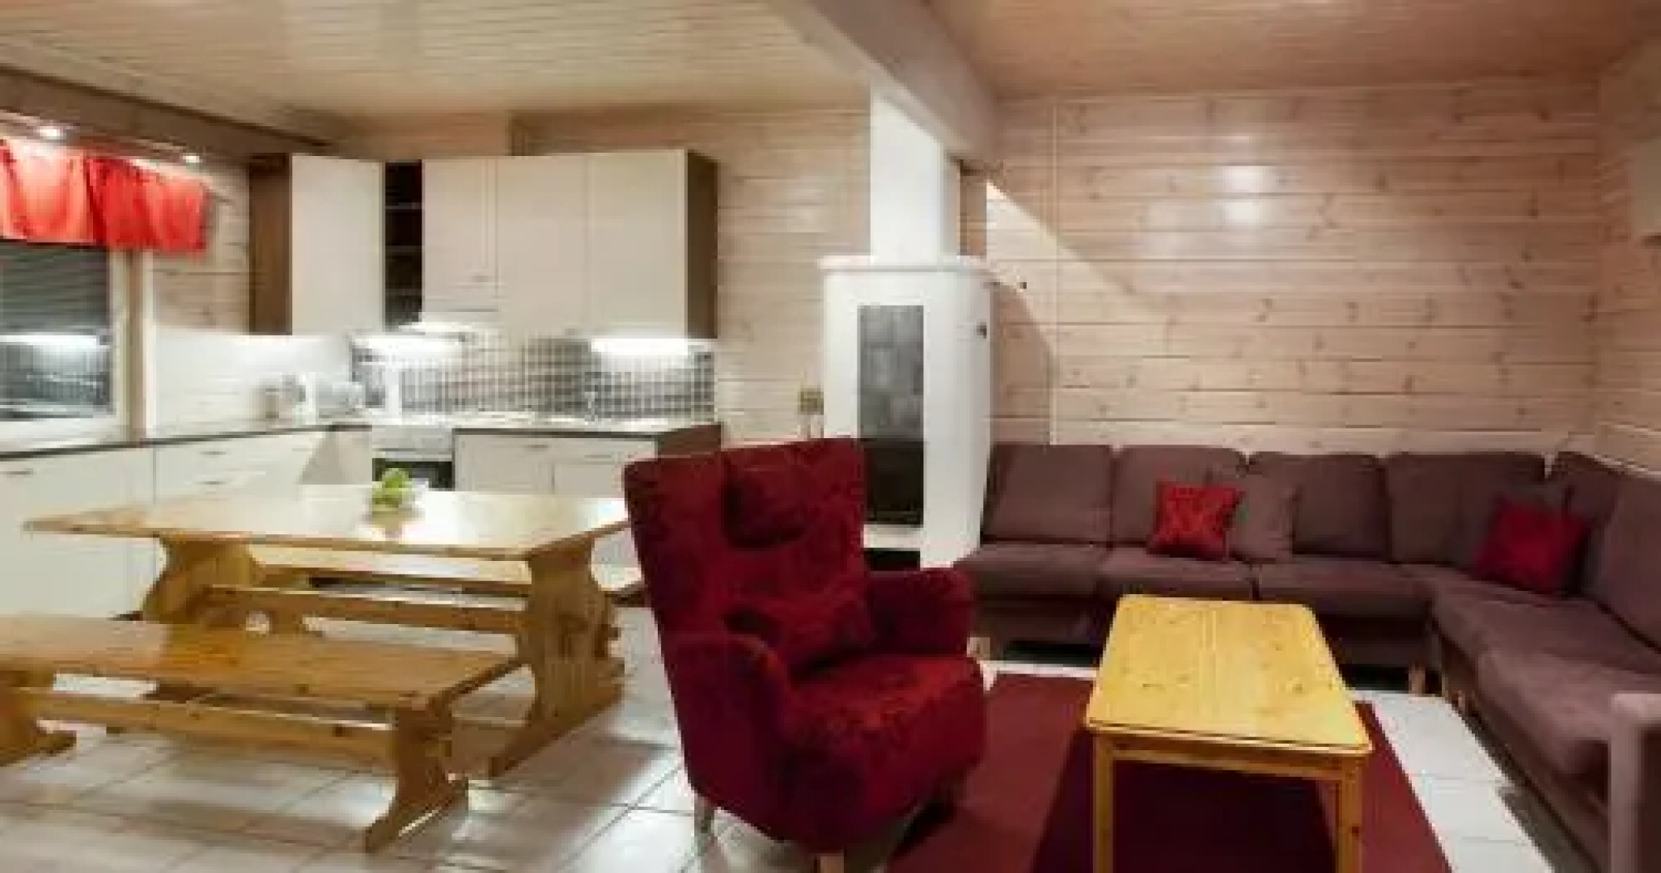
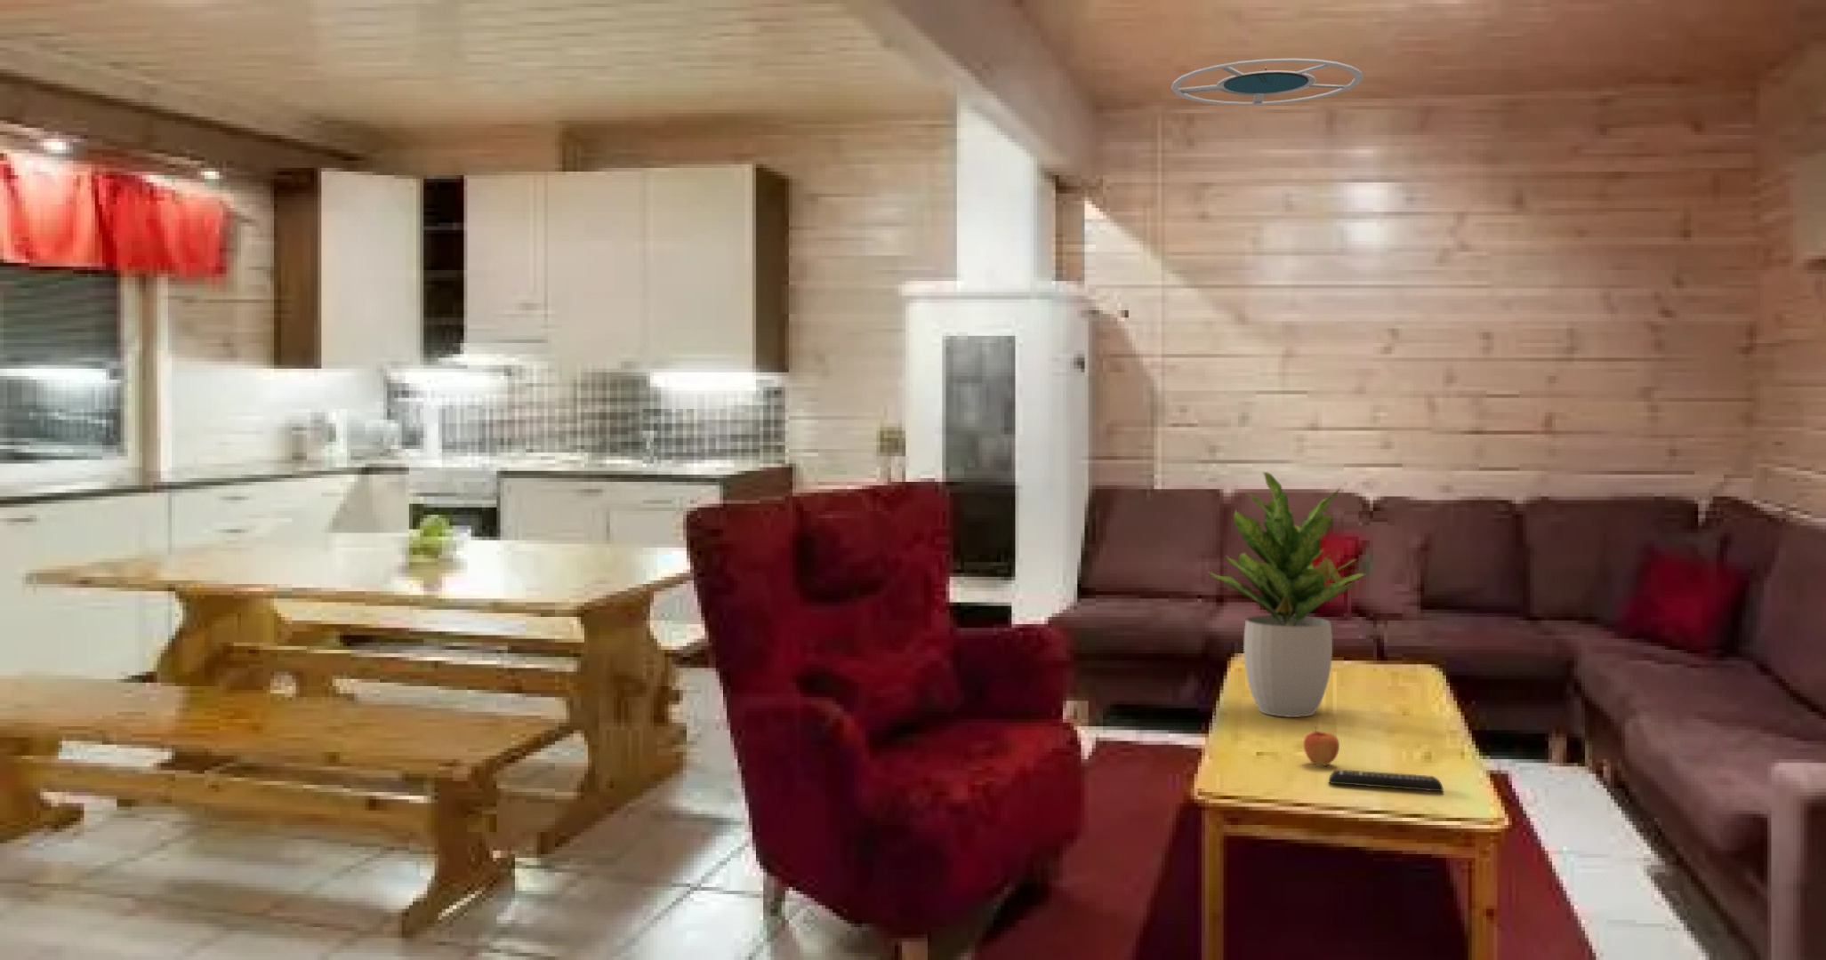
+ apple (1321, 746)
+ remote control (1385, 780)
+ potted plant (1295, 592)
+ ceiling lamp (1266, 75)
